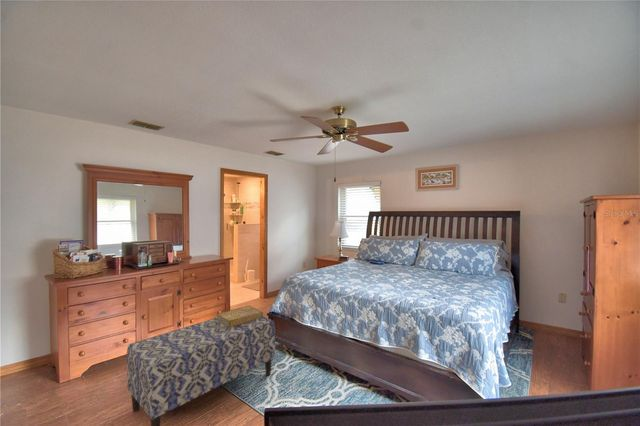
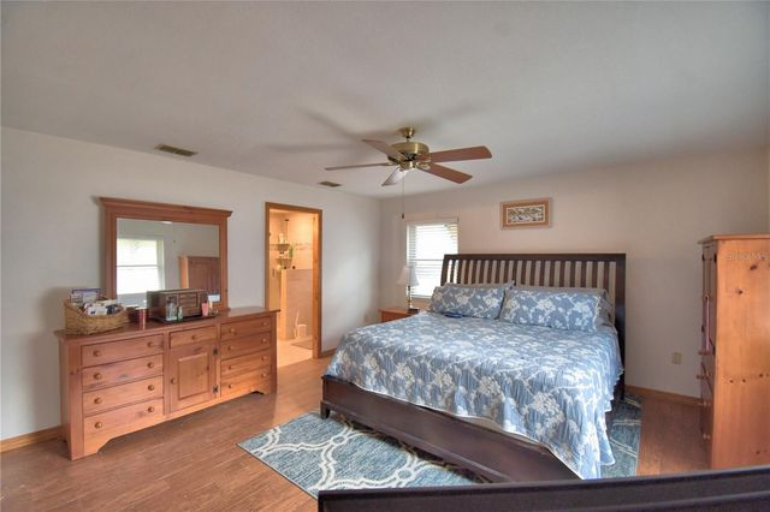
- bench (208, 361)
- decorative box (239, 315)
